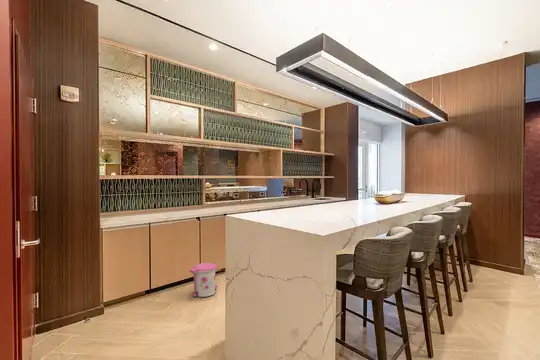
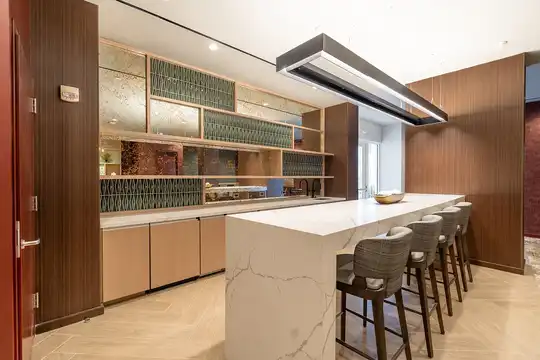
- trash can (204, 278)
